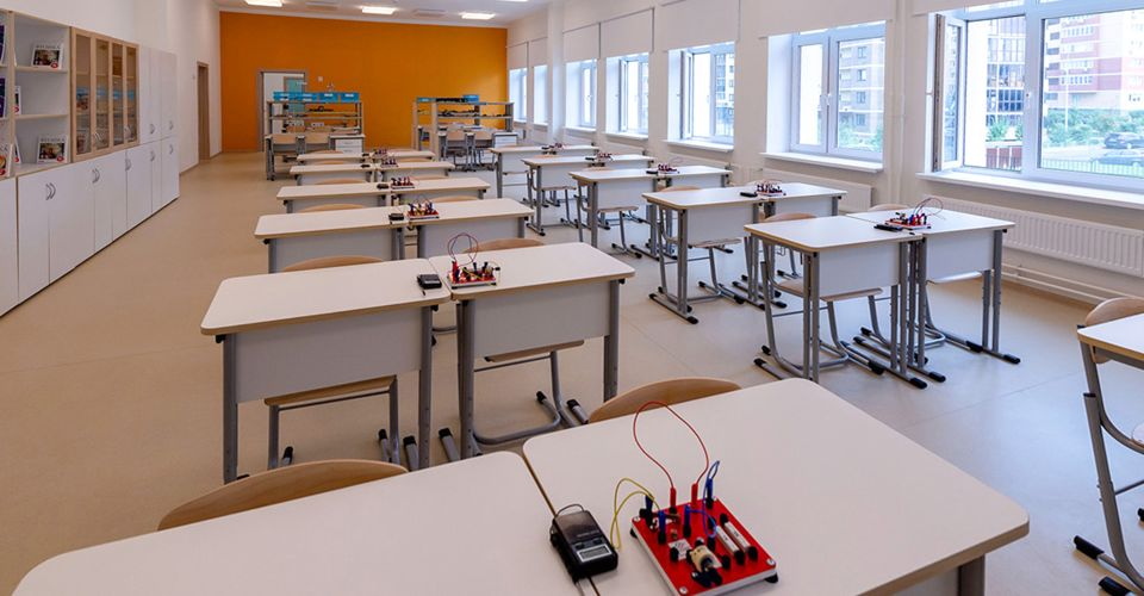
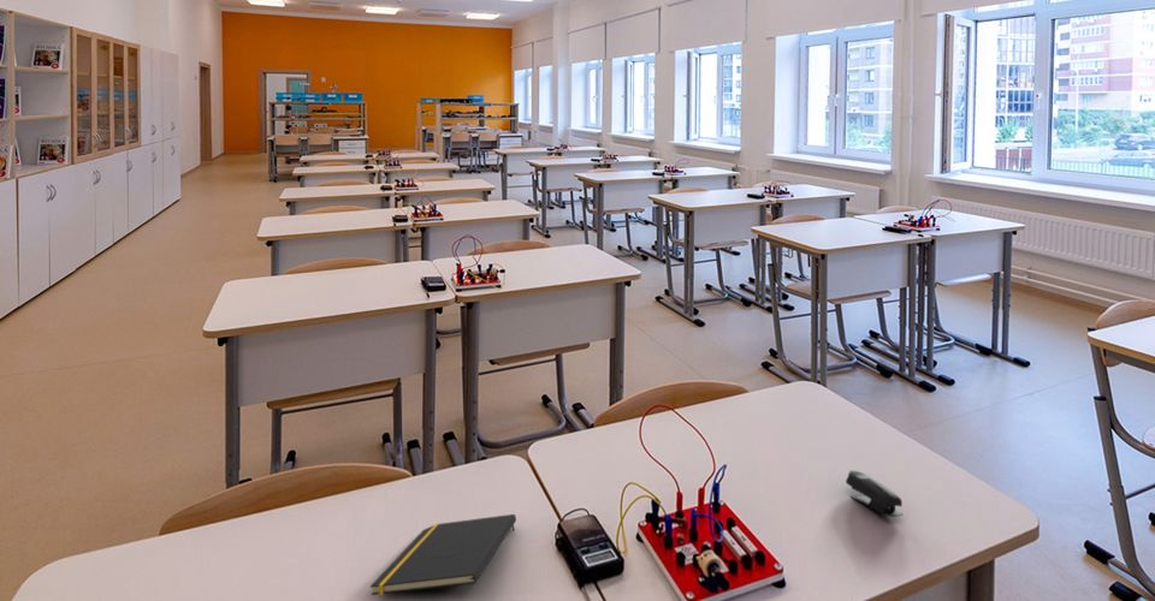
+ notepad (449, 551)
+ stapler (872, 492)
